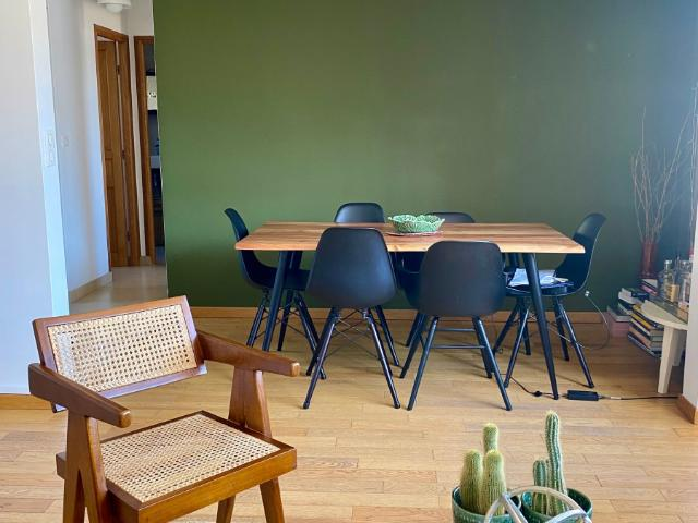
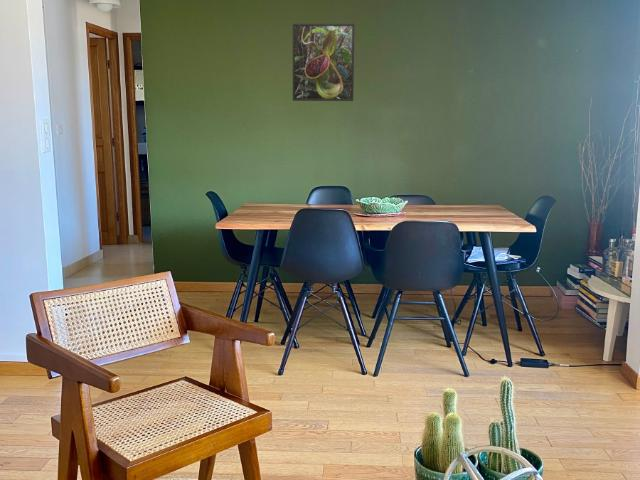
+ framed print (323, 62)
